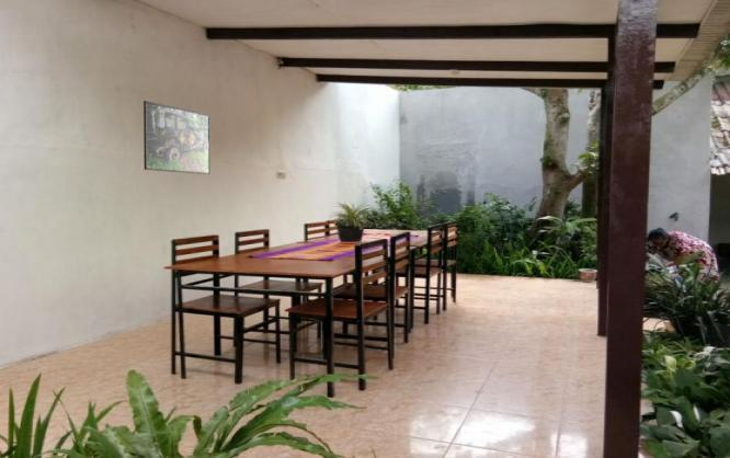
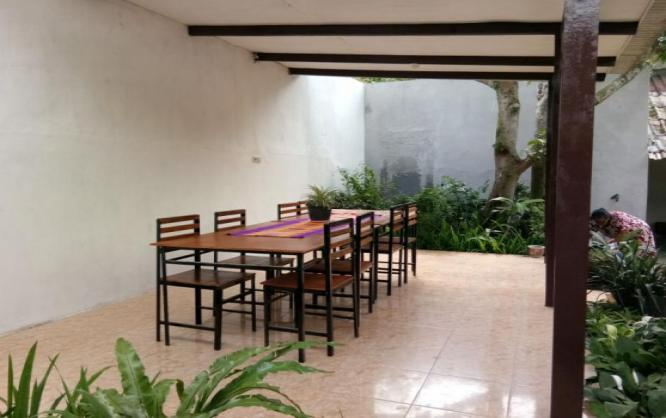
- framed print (179, 140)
